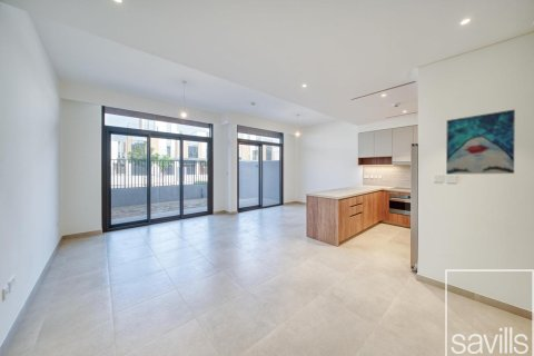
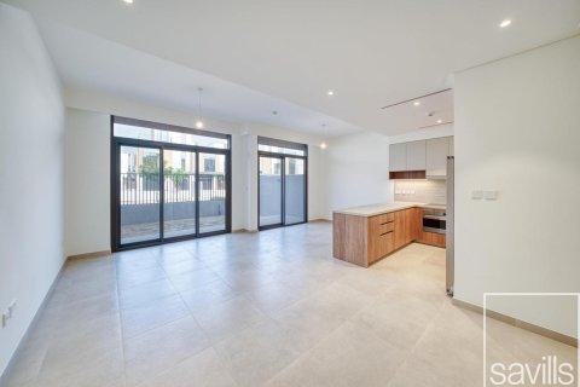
- wall art (477, 145)
